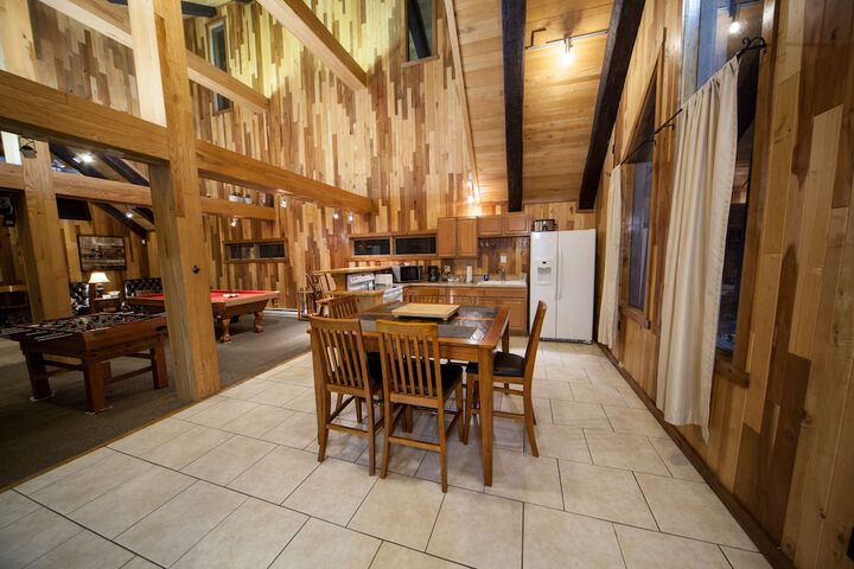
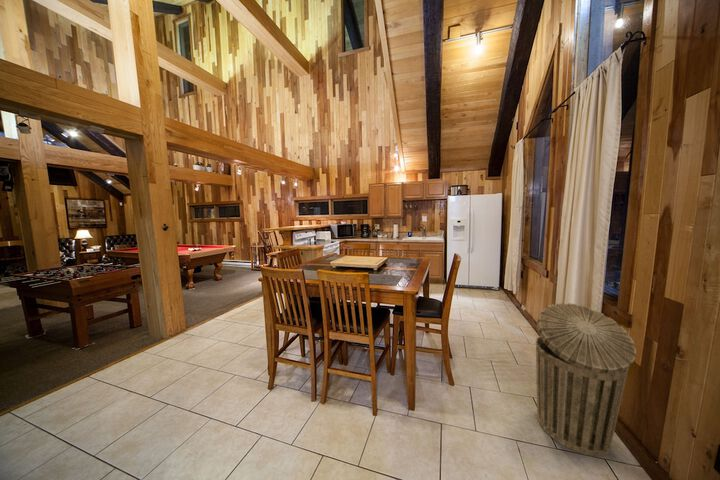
+ trash can (576, 373)
